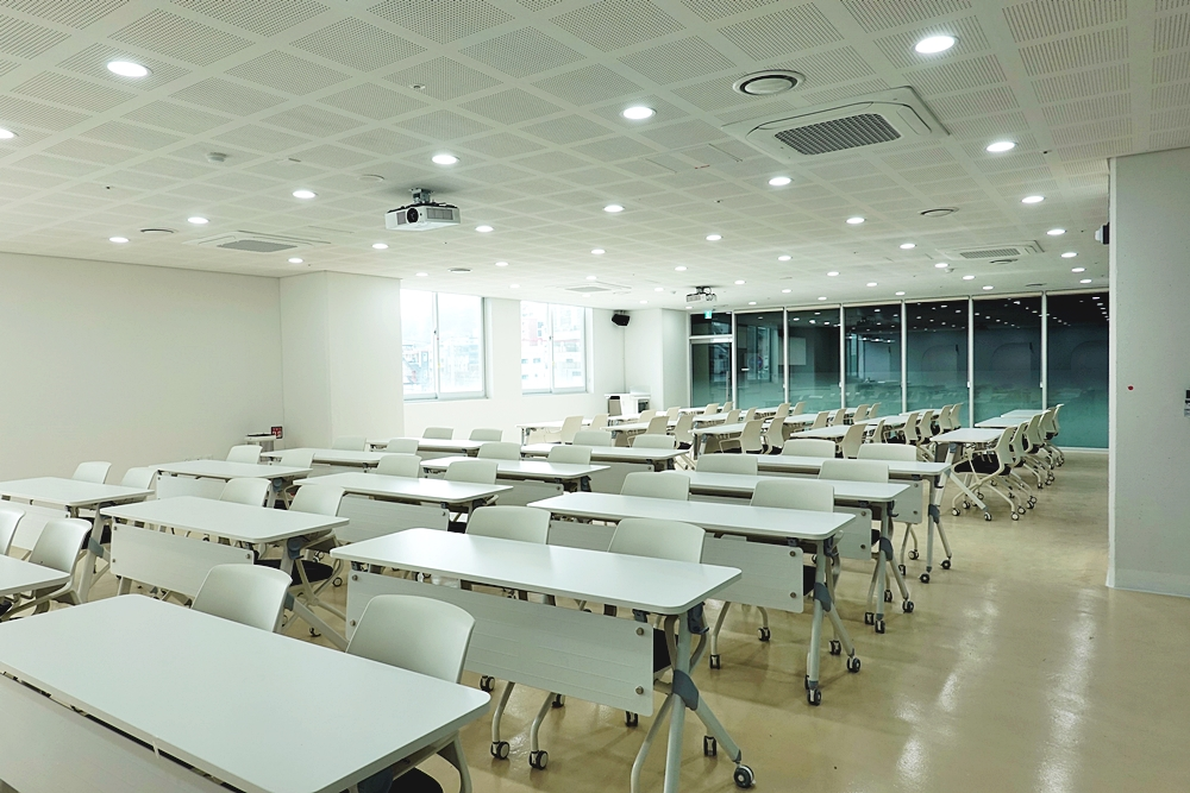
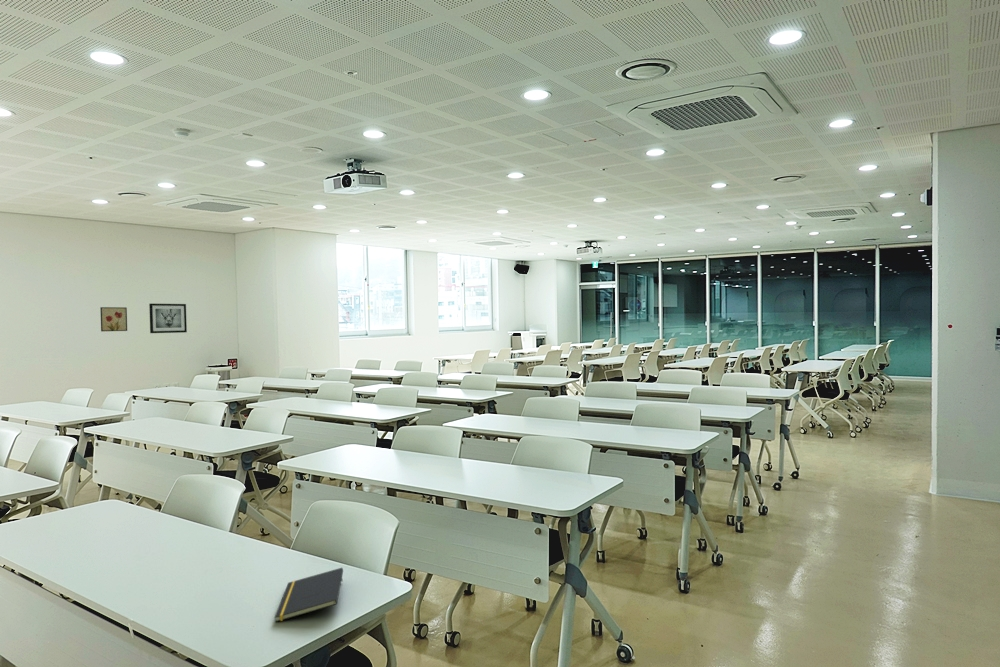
+ notepad (311, 592)
+ wall art (113, 319)
+ wall art (168, 318)
